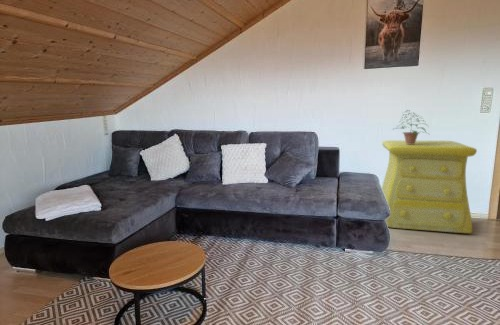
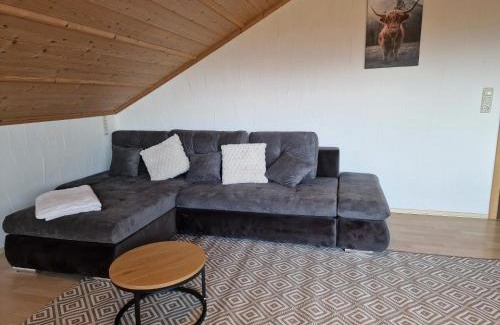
- dresser (423, 183)
- potted plant (411, 126)
